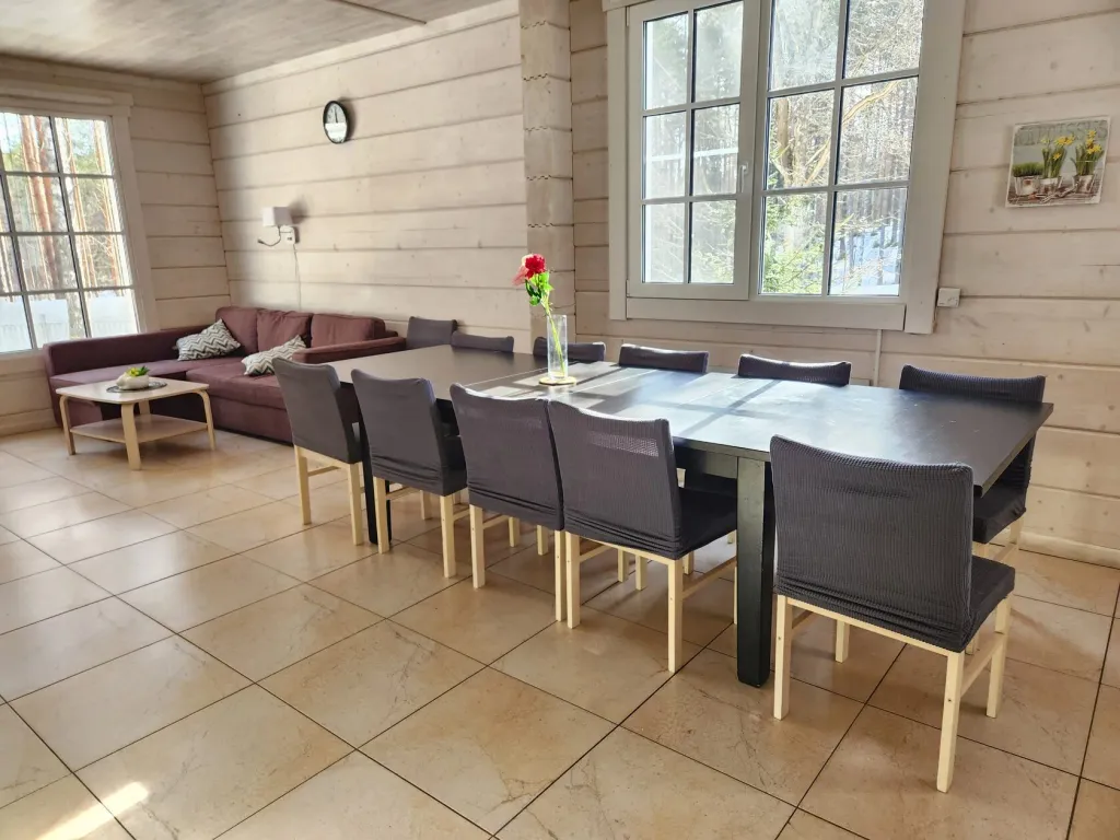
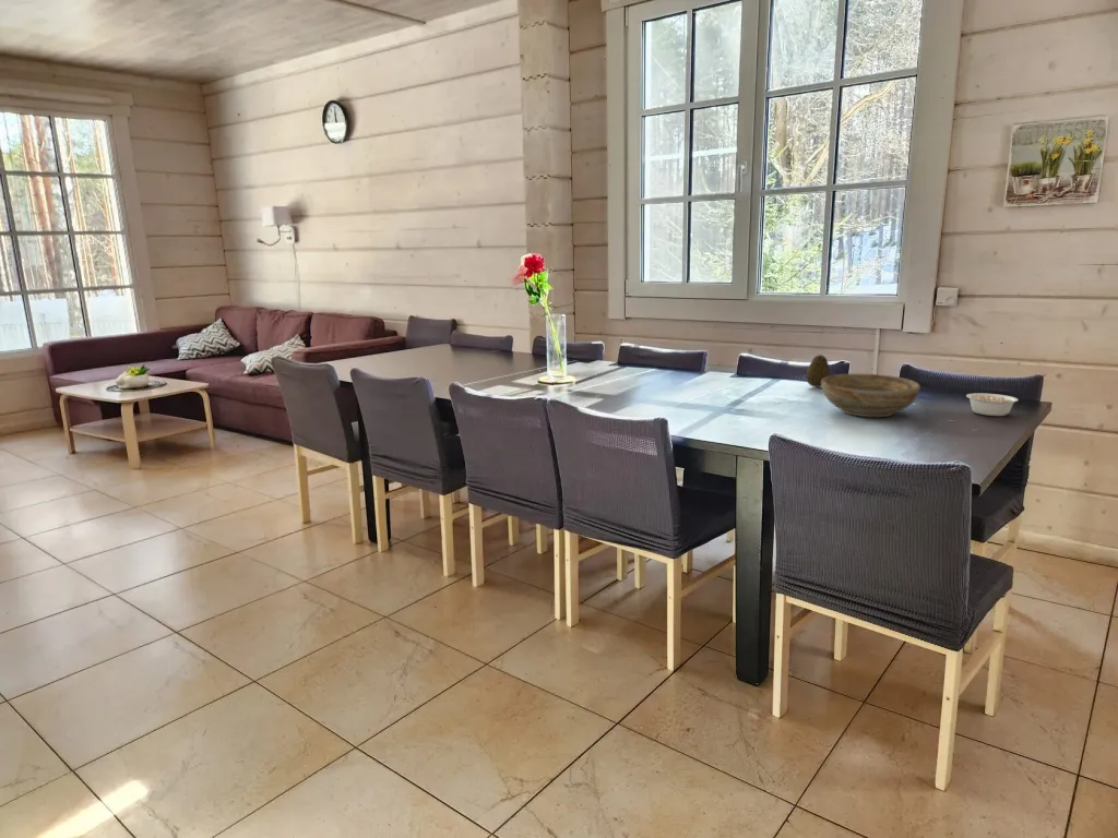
+ fruit (818, 371)
+ bowl (868, 396)
+ legume (992, 404)
